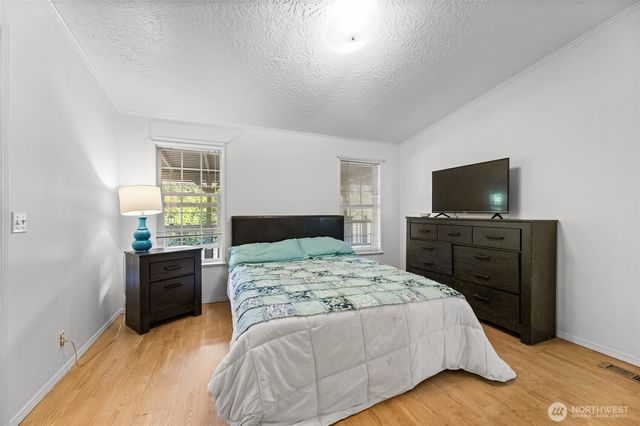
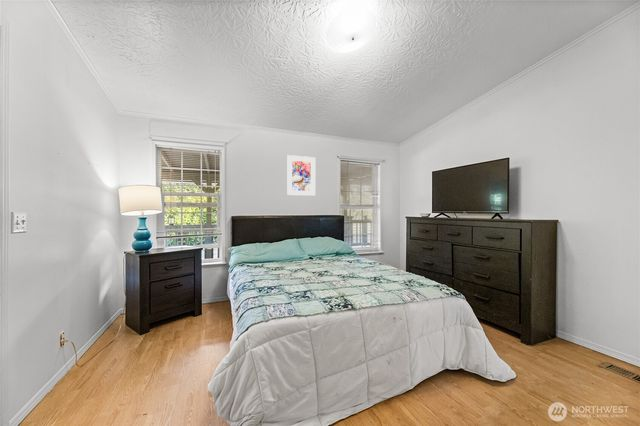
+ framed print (301, 175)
